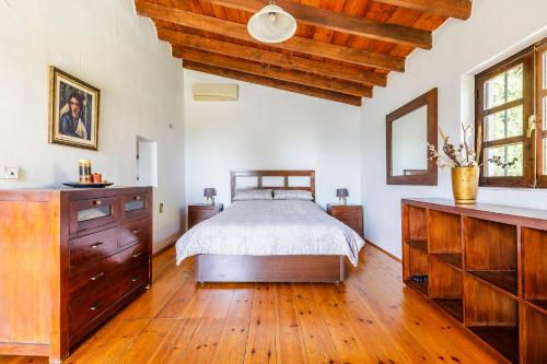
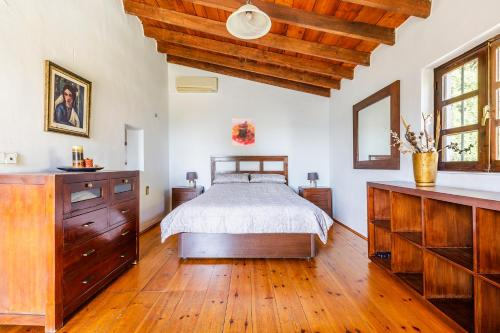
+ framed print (243, 132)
